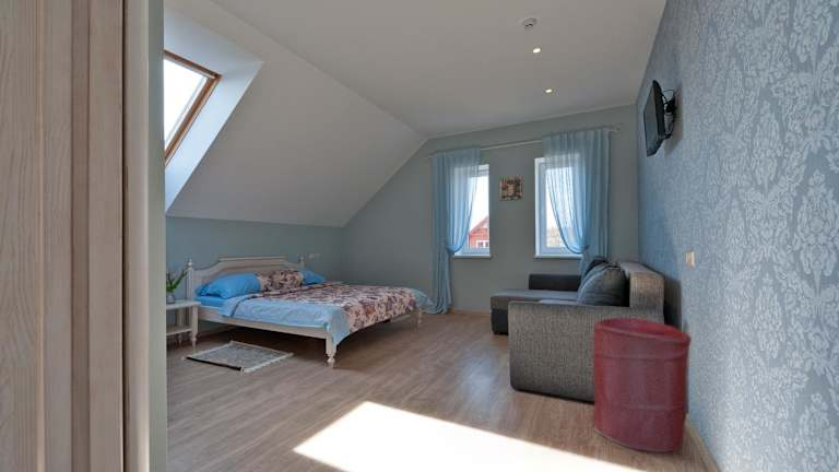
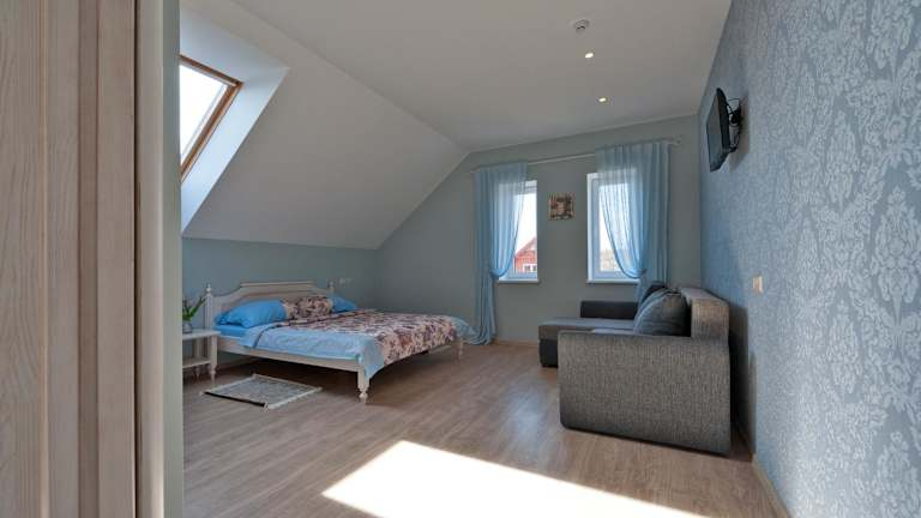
- laundry hamper (638, 377)
